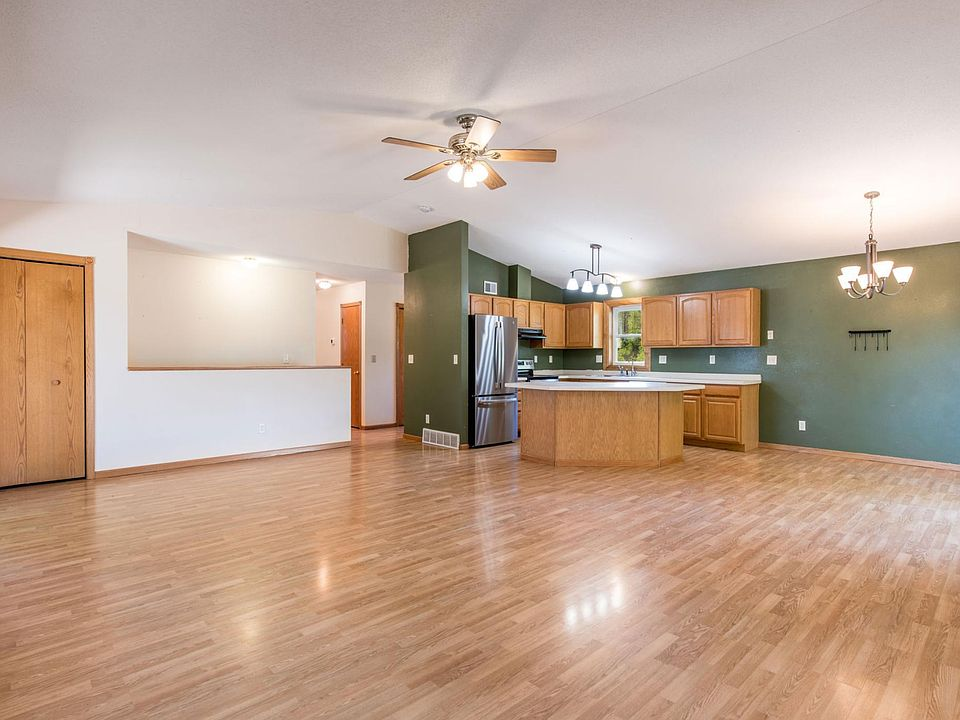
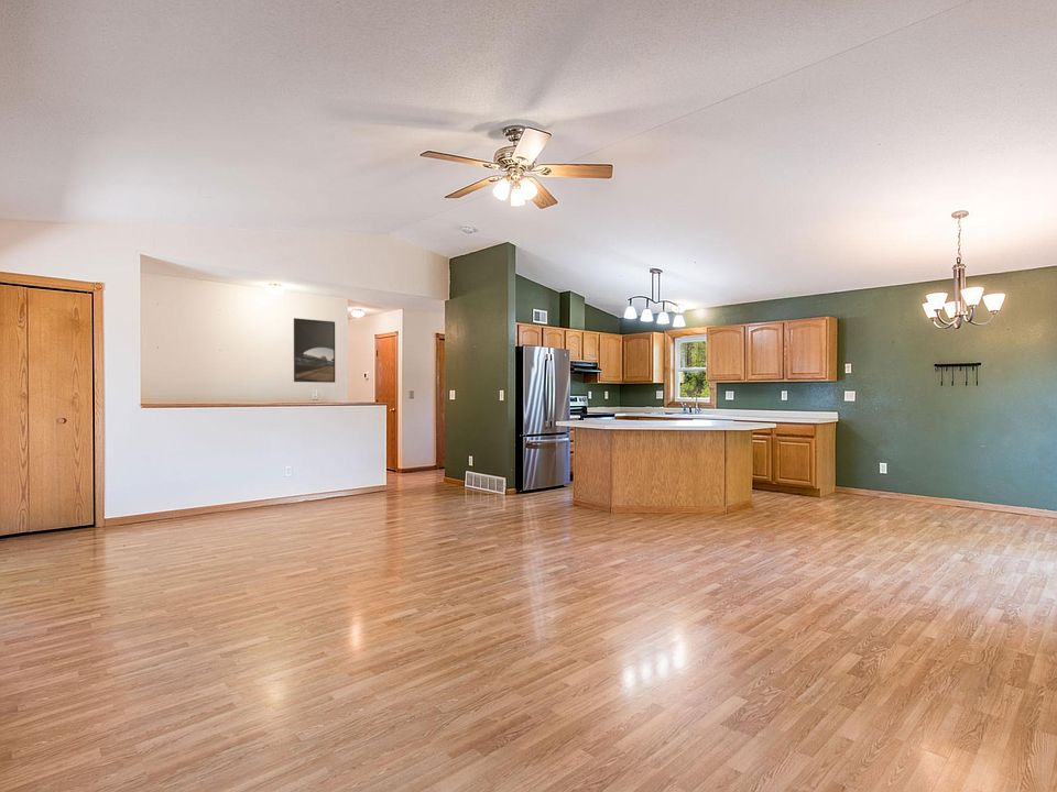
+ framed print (315, 351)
